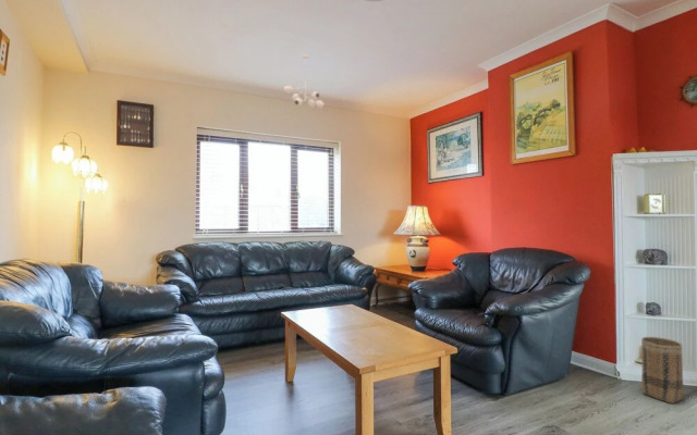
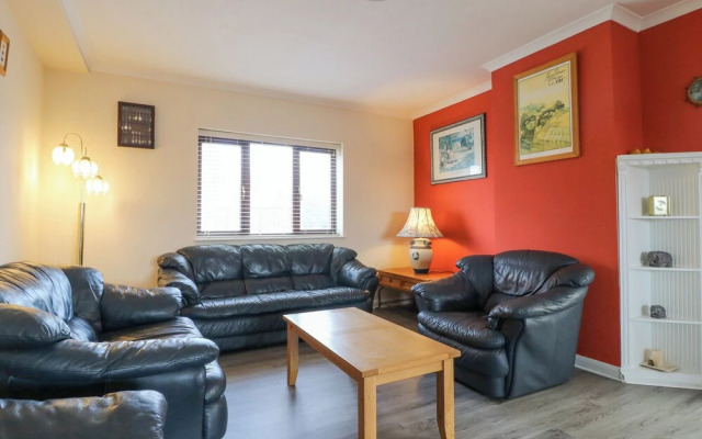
- ceiling light fixture (305, 83)
- basket (661, 369)
